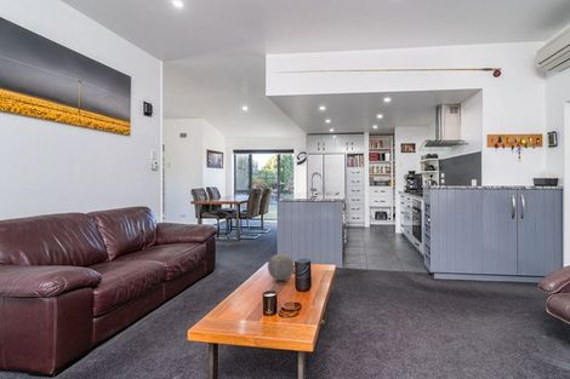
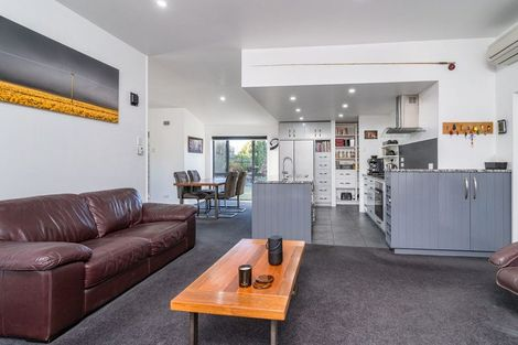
- decorative orb (280, 266)
